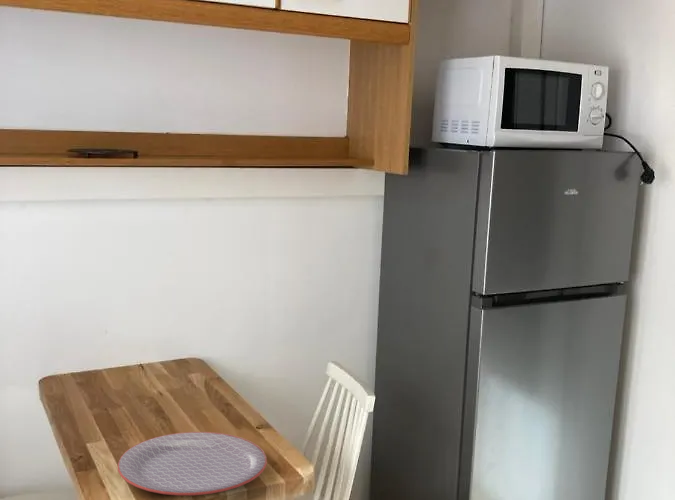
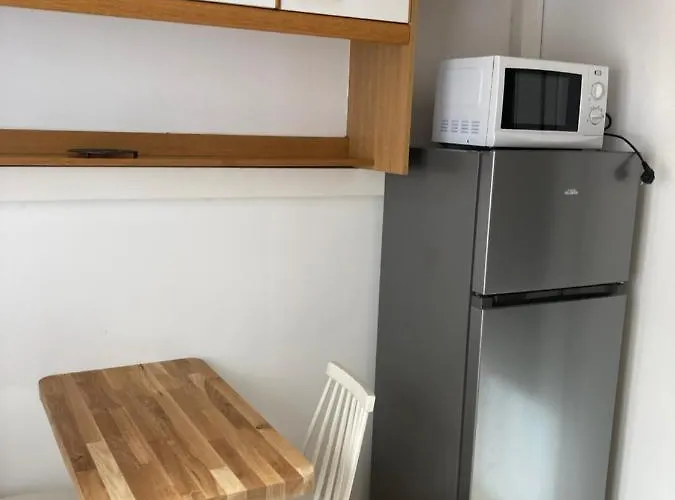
- plate (193, 465)
